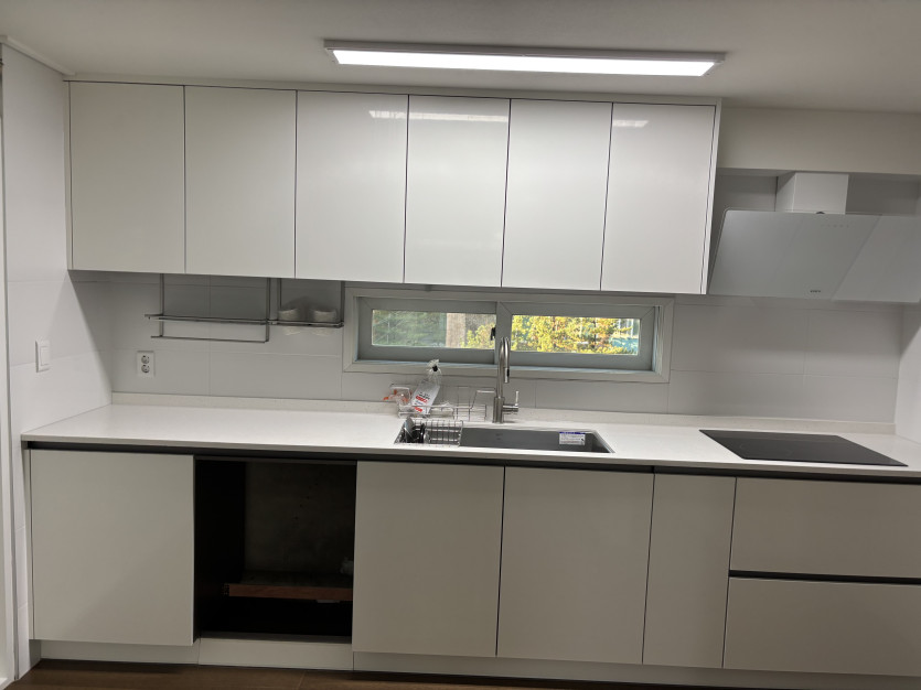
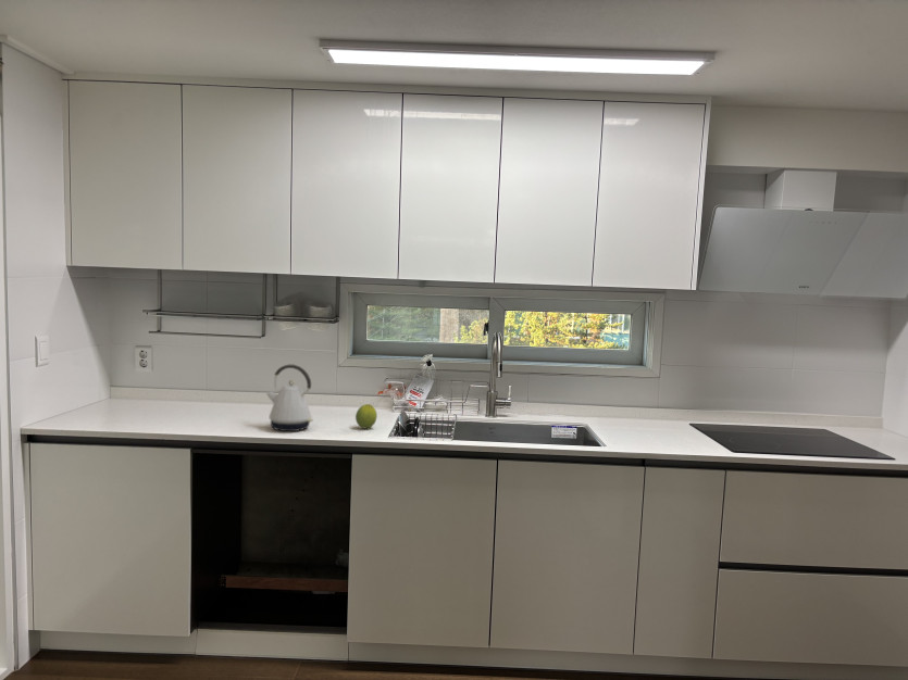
+ fruit (365, 415)
+ kettle (289, 395)
